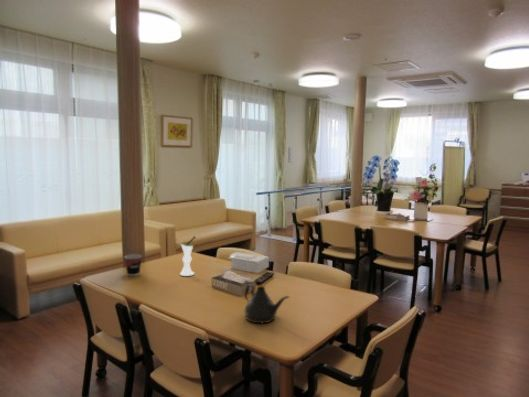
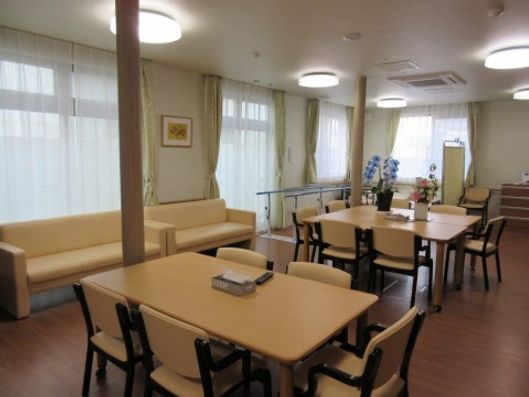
- teapot (265, 304)
- tissue box (247, 261)
- vase (187, 255)
- cup (133, 265)
